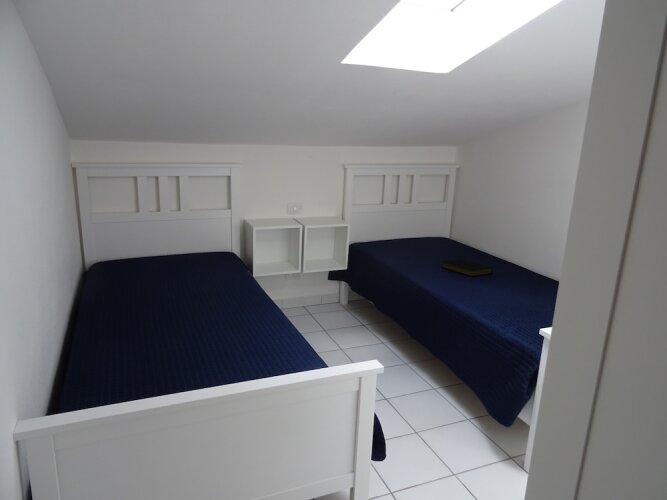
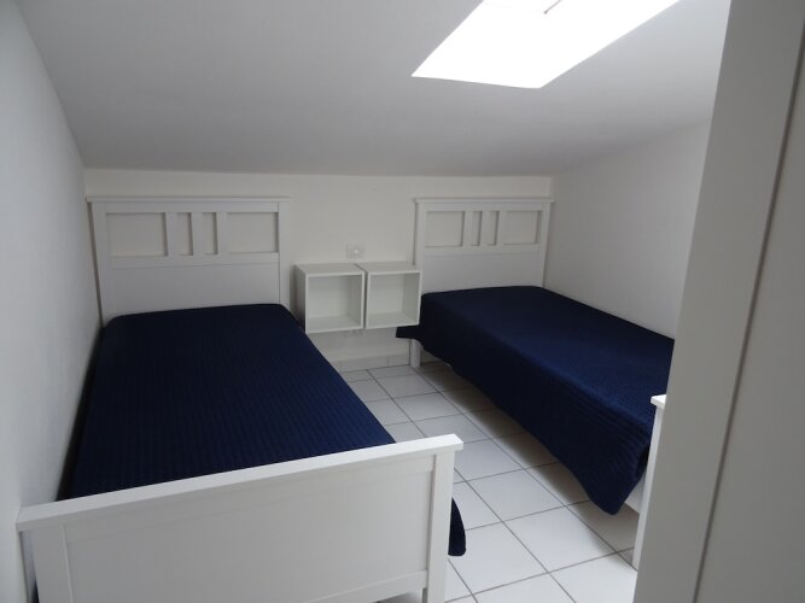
- hardback book (466, 267)
